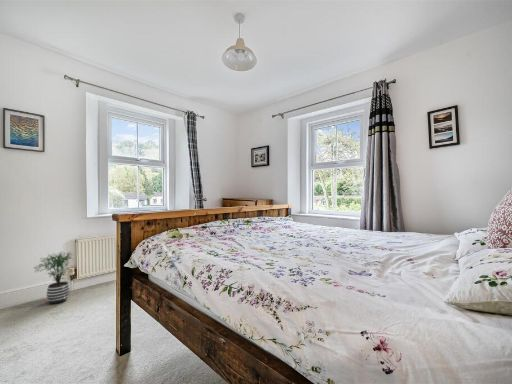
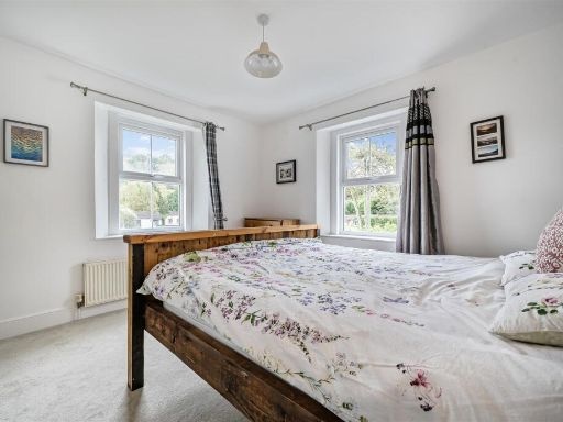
- potted plant (56, 276)
